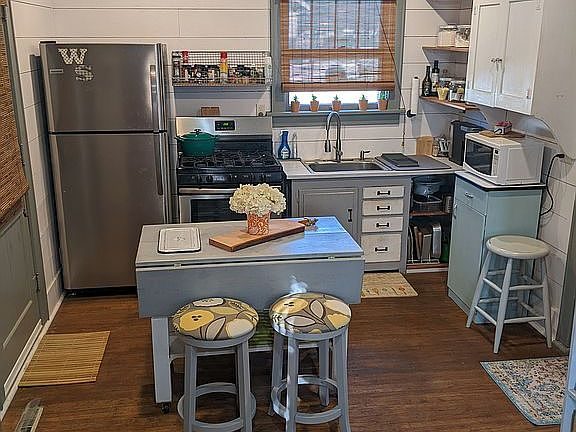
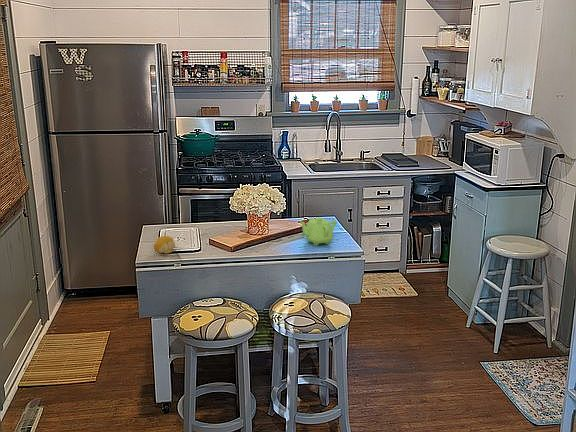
+ fruit (164, 244)
+ teapot (317, 230)
